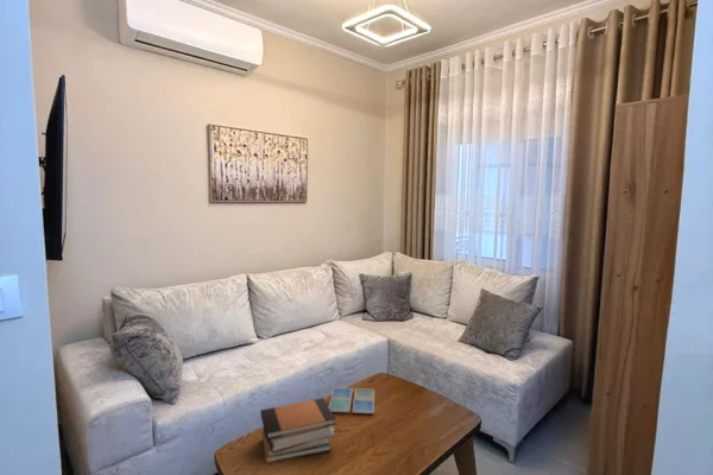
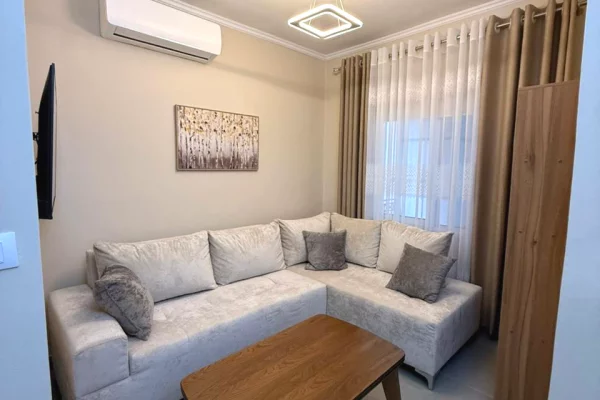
- drink coaster (351, 399)
- book stack (297, 429)
